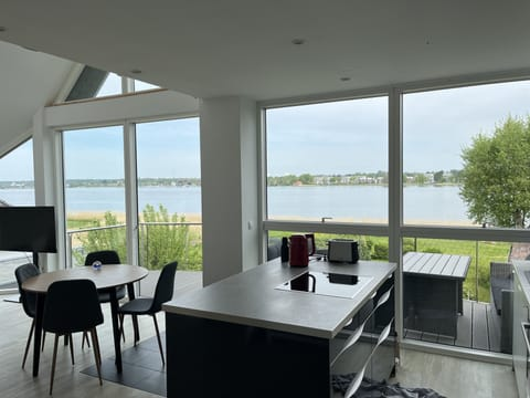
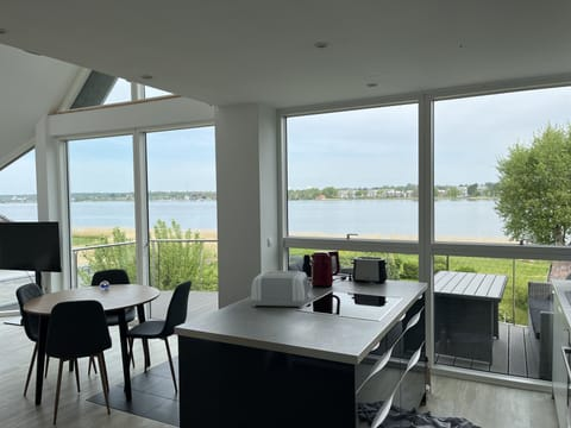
+ toaster (283, 287)
